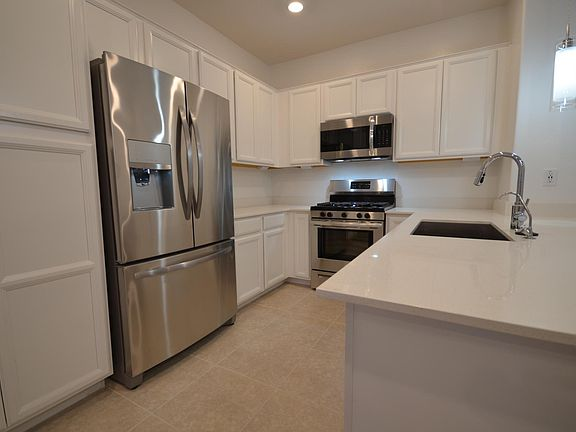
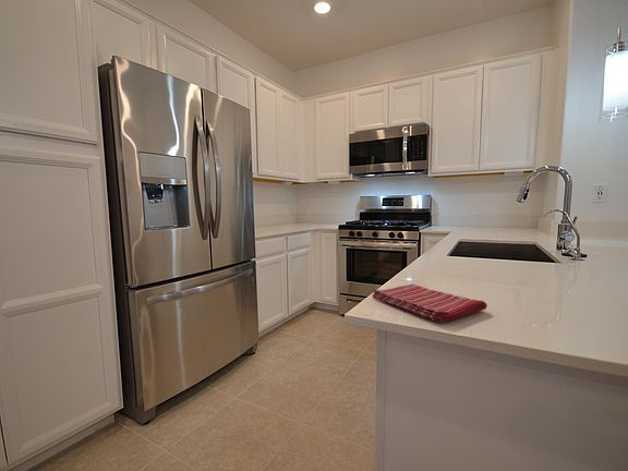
+ dish towel (425, 299)
